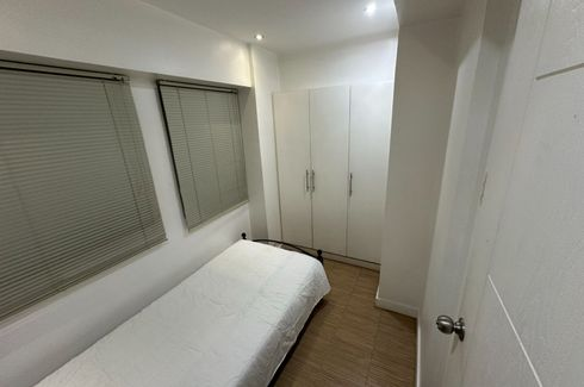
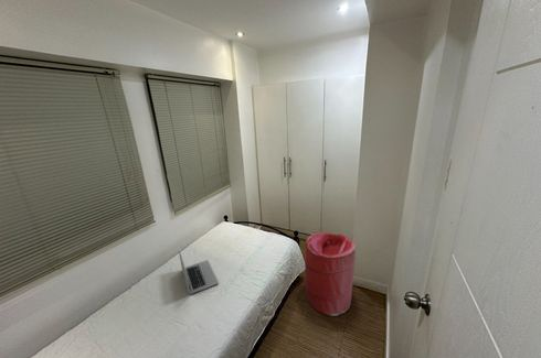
+ laptop (198, 264)
+ laundry hamper (329, 269)
